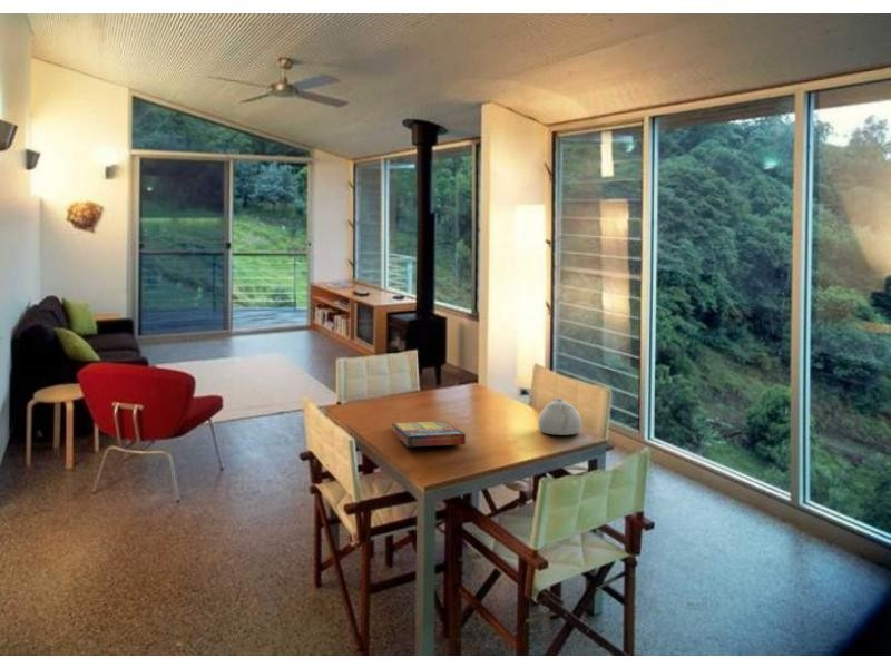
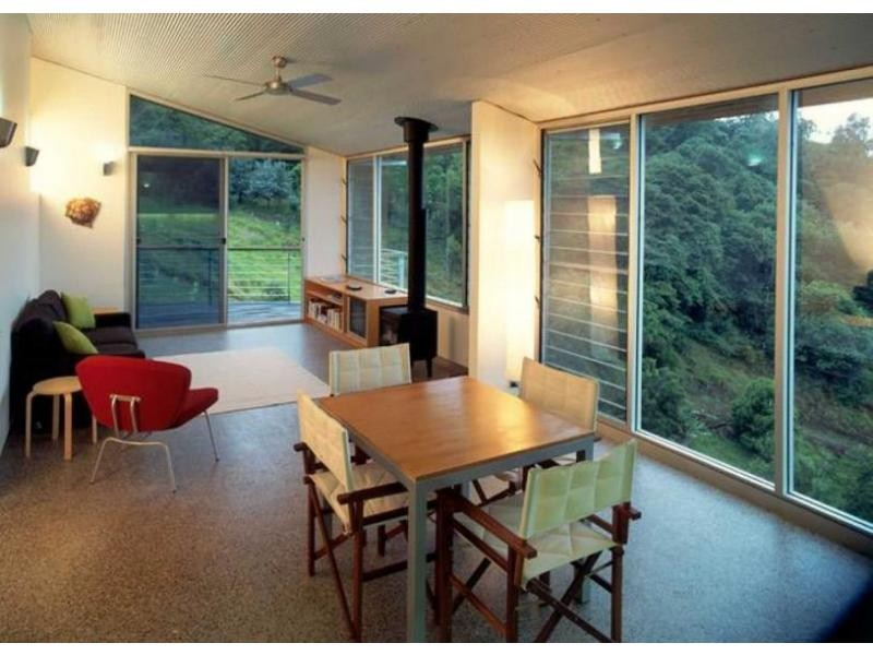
- game compilation box (427, 432)
- teapot (559, 414)
